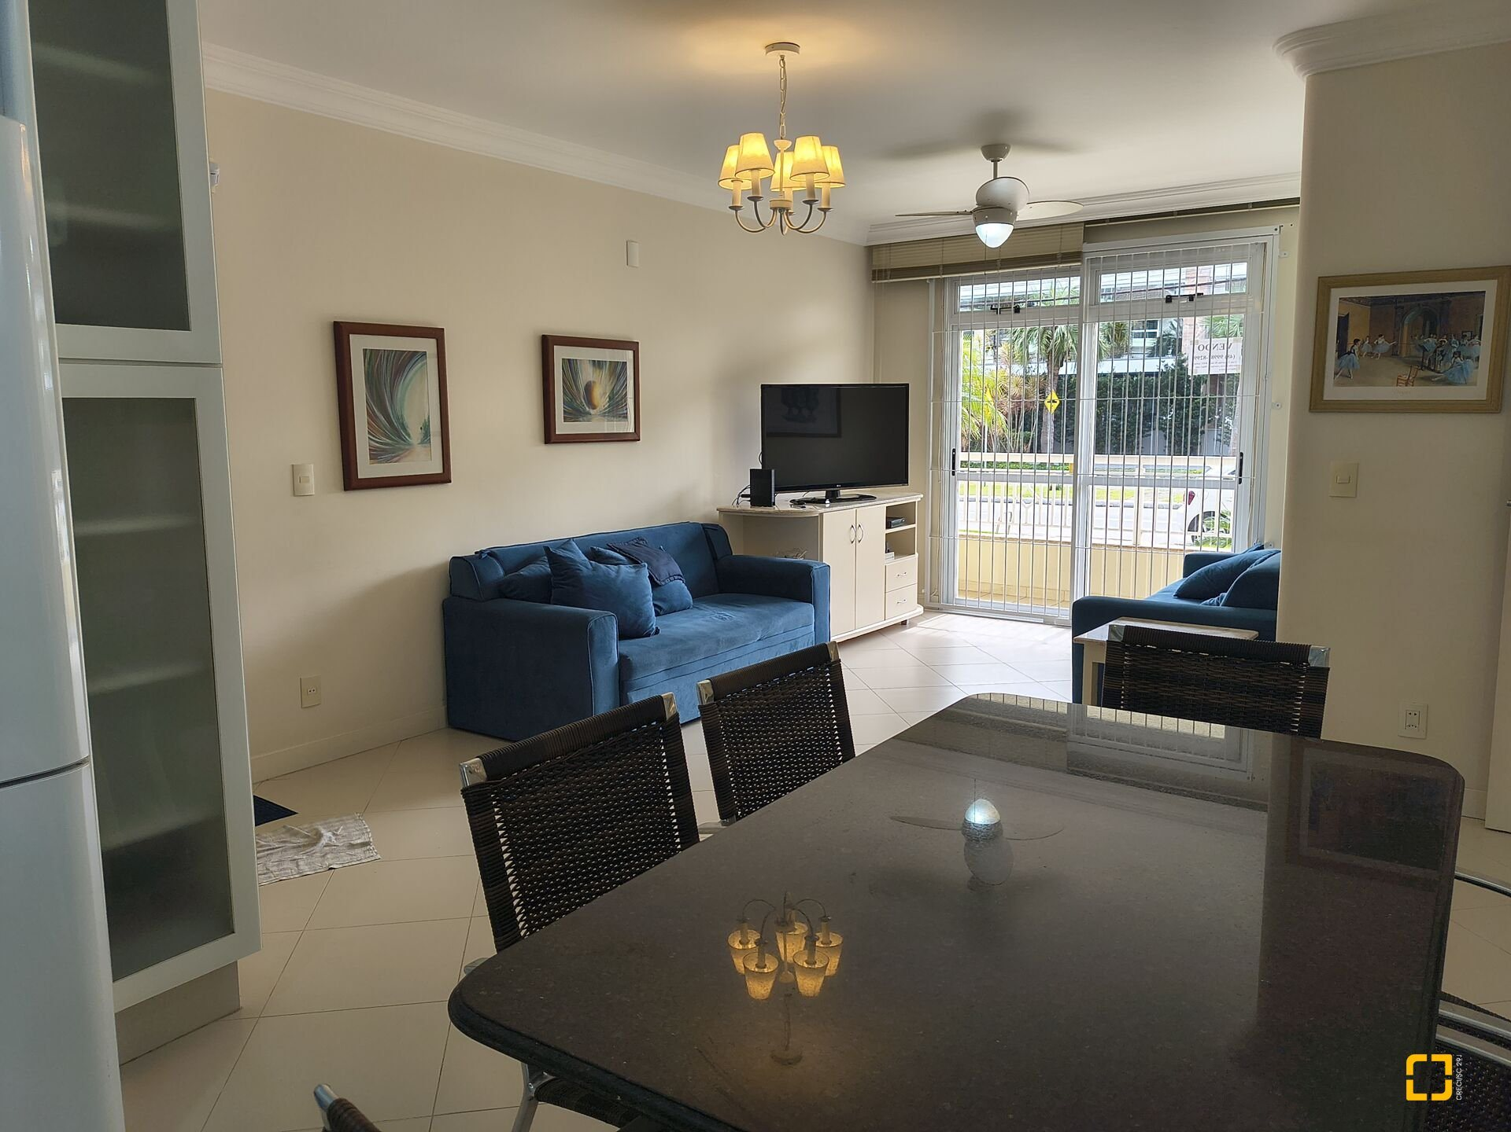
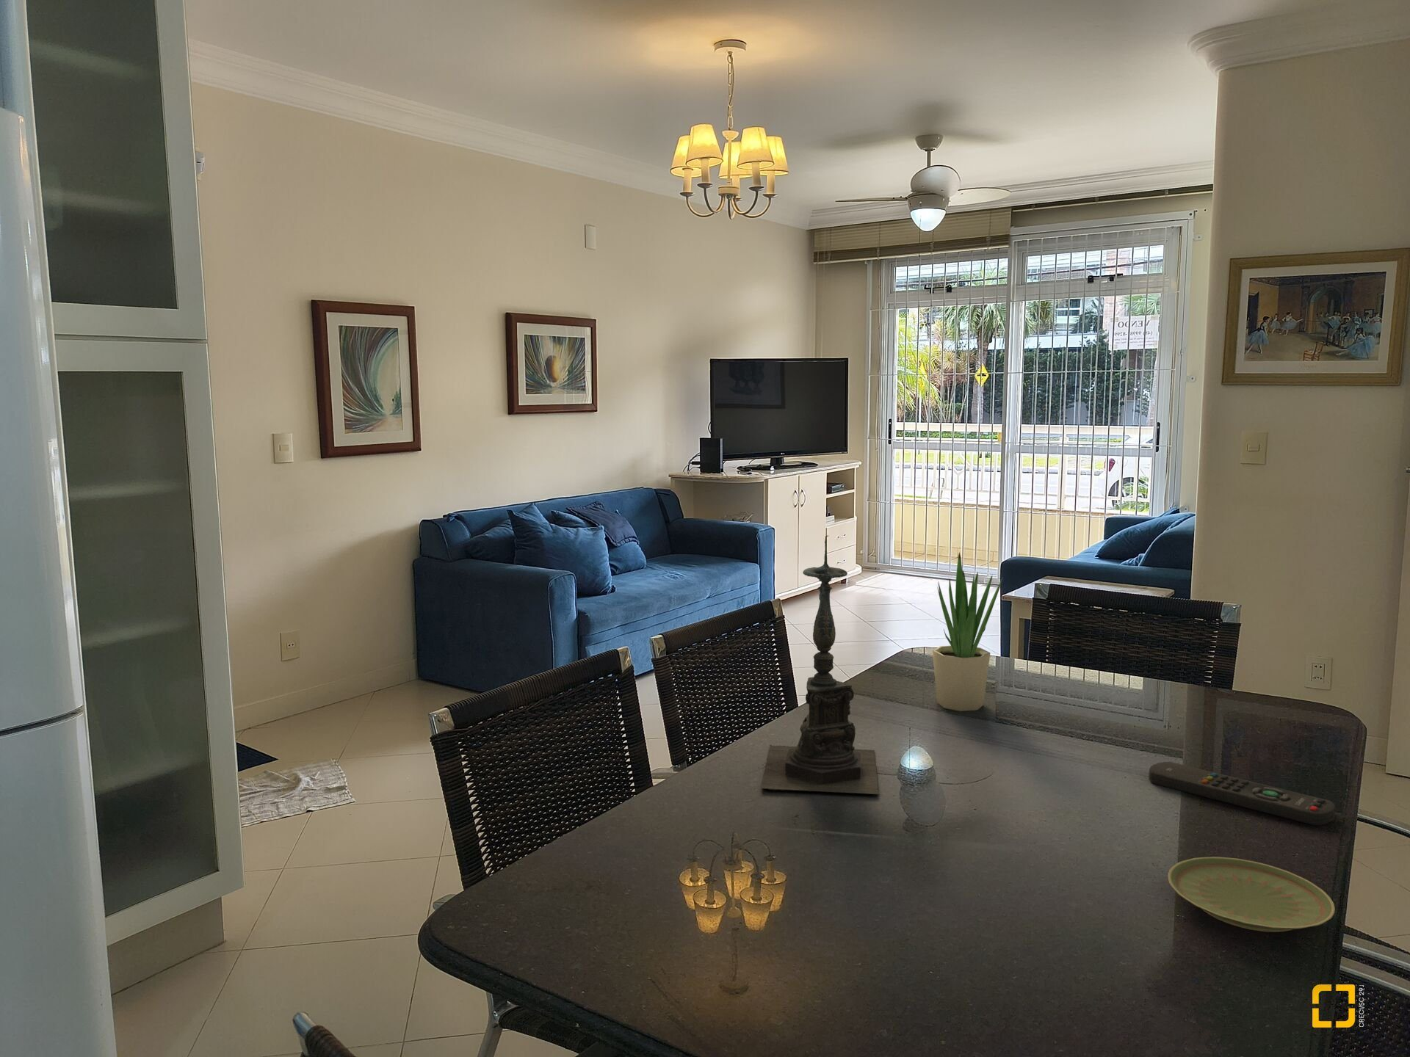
+ candle holder (822, 653)
+ potted plant (967, 630)
+ remote control (1237, 791)
+ plate (1248, 898)
